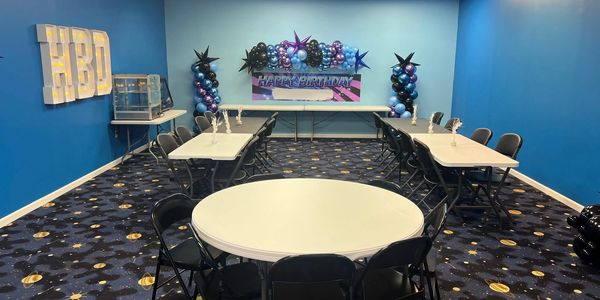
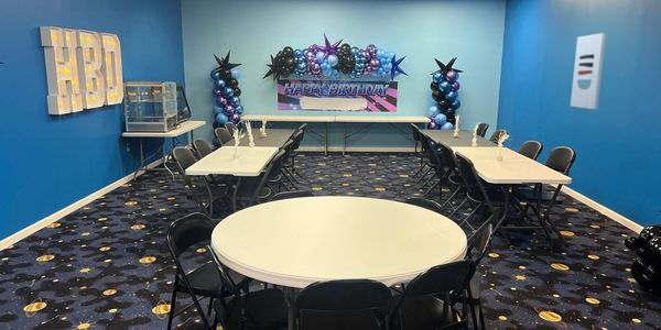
+ wall art (586, 72)
